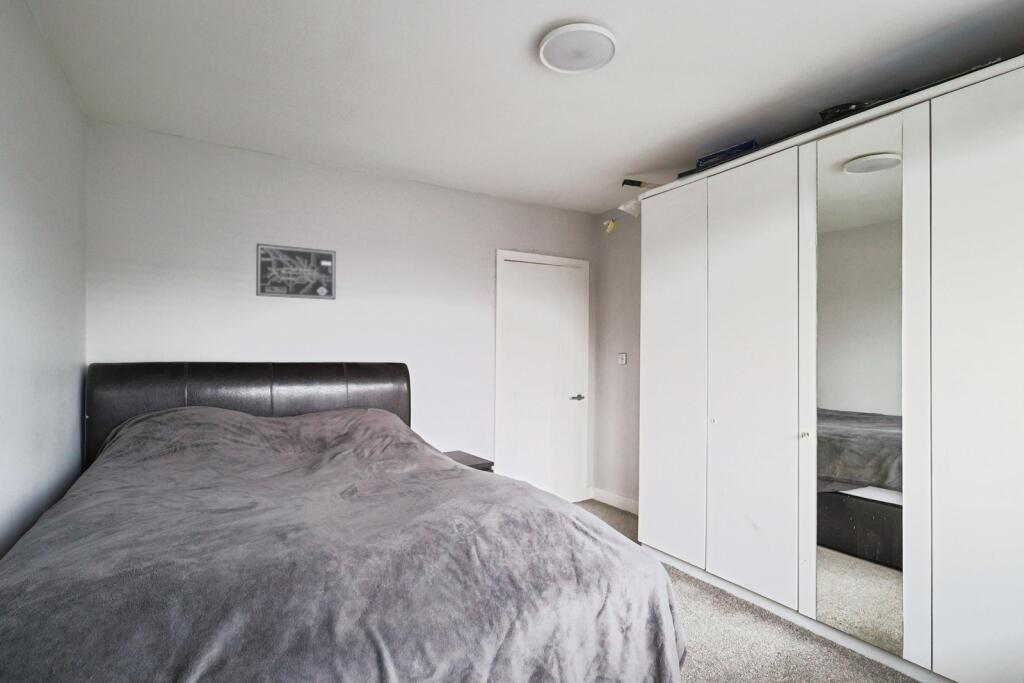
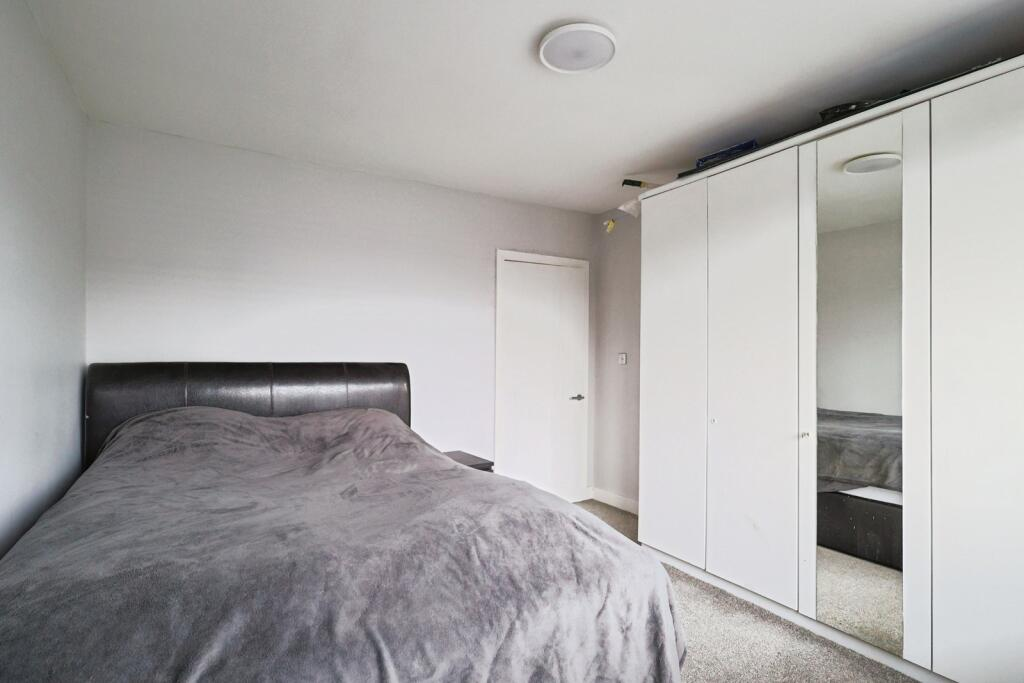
- wall art (297, 272)
